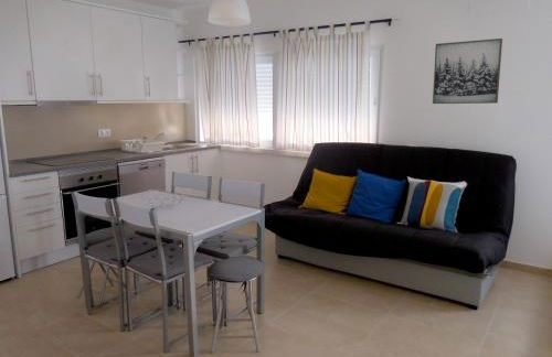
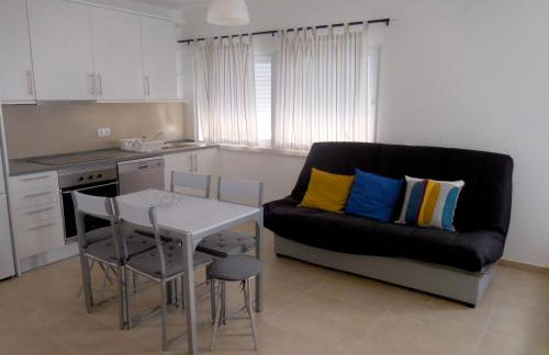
- wall art (466, 73)
